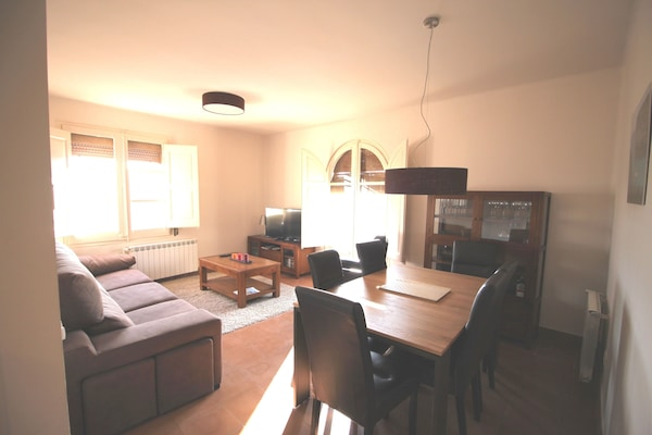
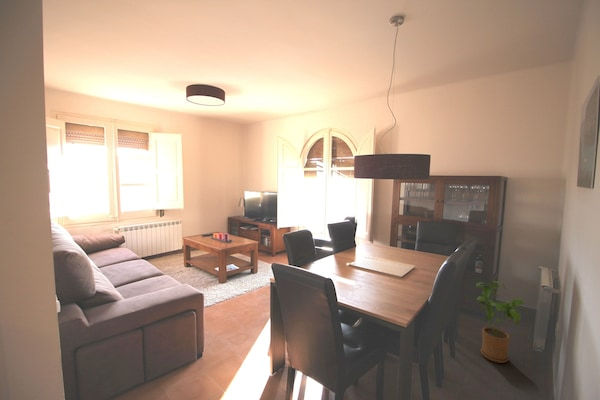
+ house plant (498, 320)
